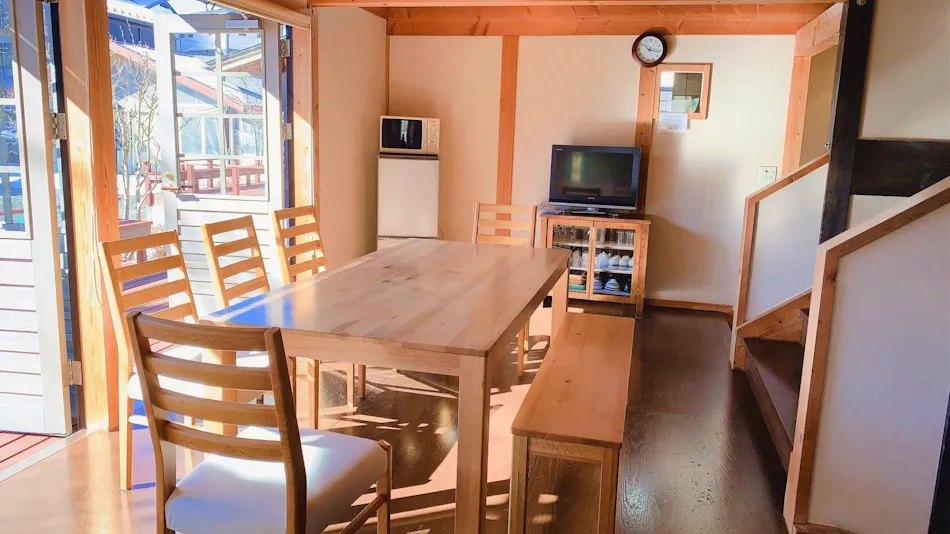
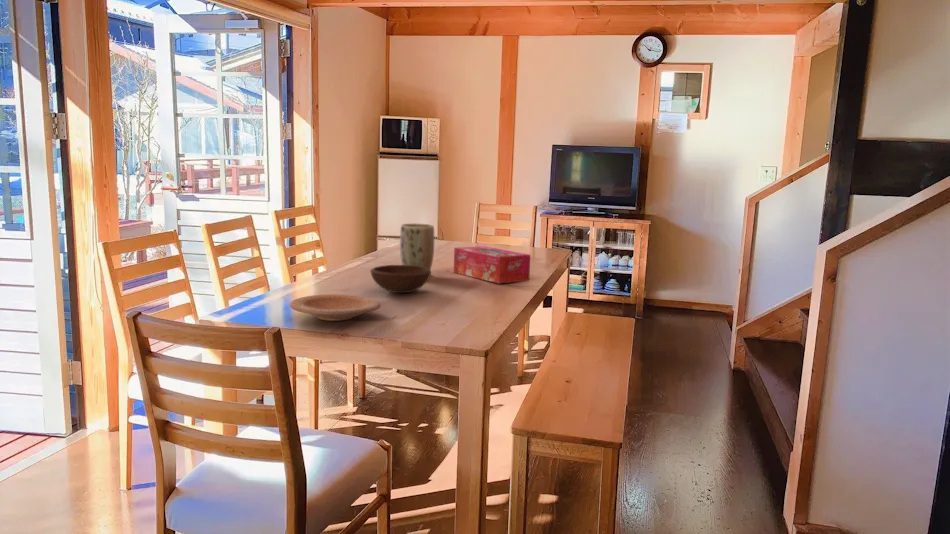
+ tissue box (490, 263)
+ bowl (400, 280)
+ plate (335, 309)
+ plant pot (417, 250)
